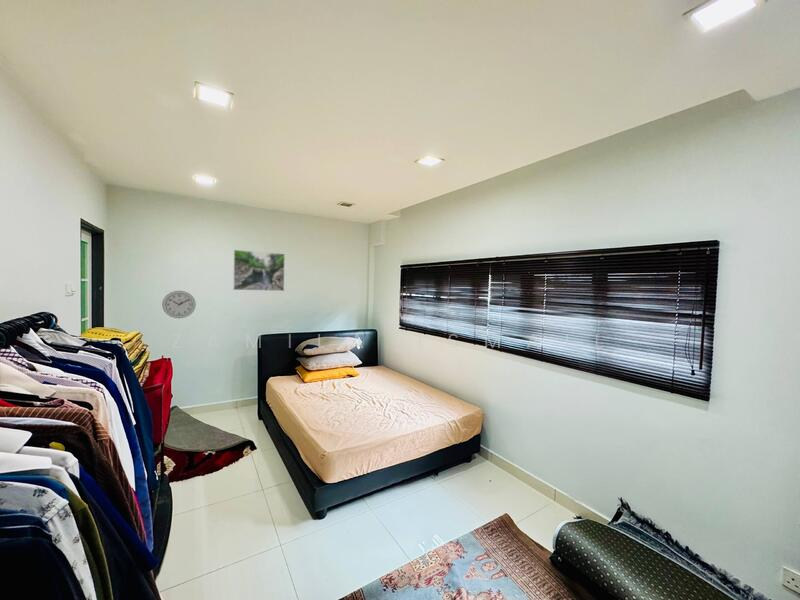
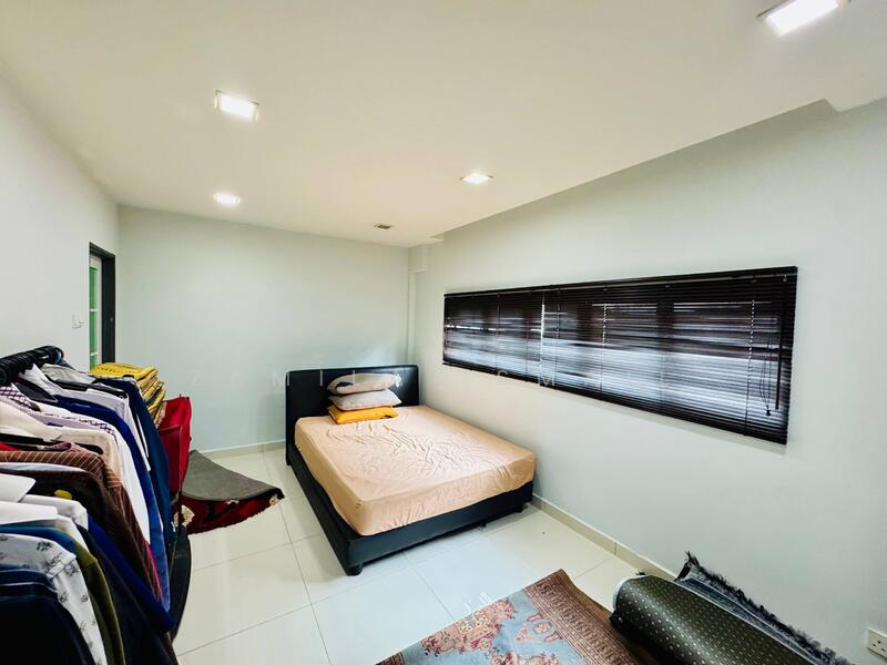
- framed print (259, 271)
- wall clock (179, 304)
